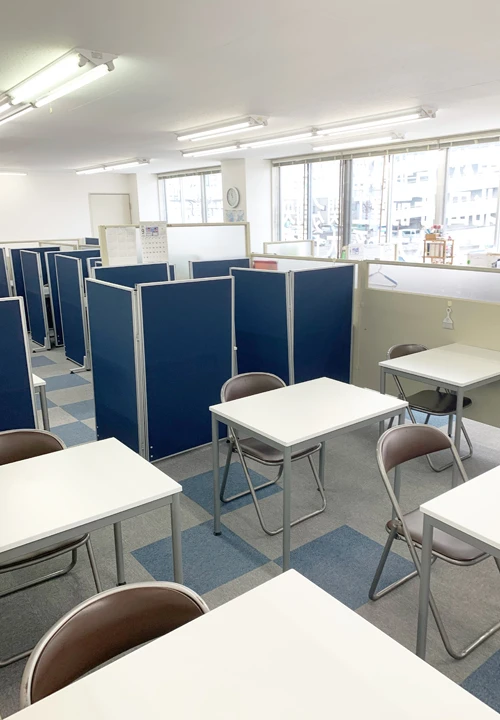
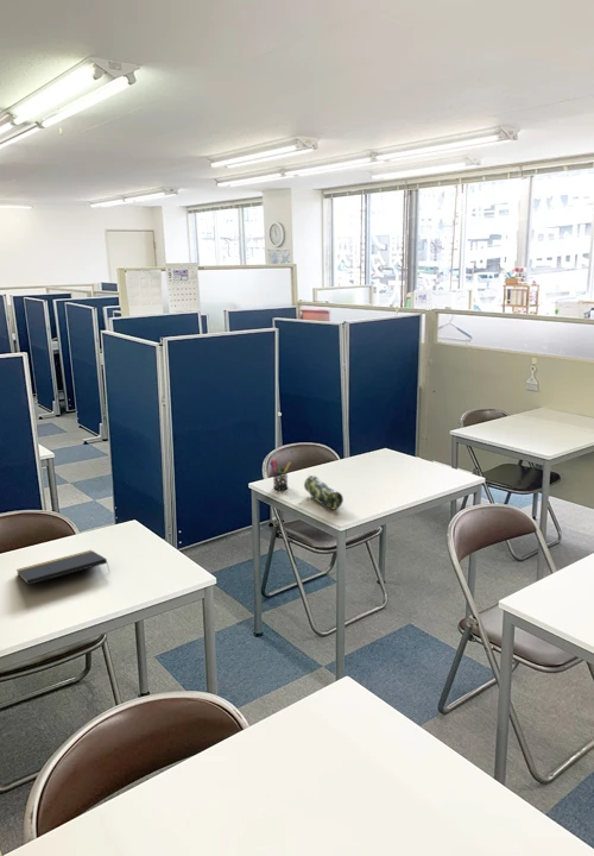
+ pencil case (322, 492)
+ notepad (61, 566)
+ pen holder (279, 473)
